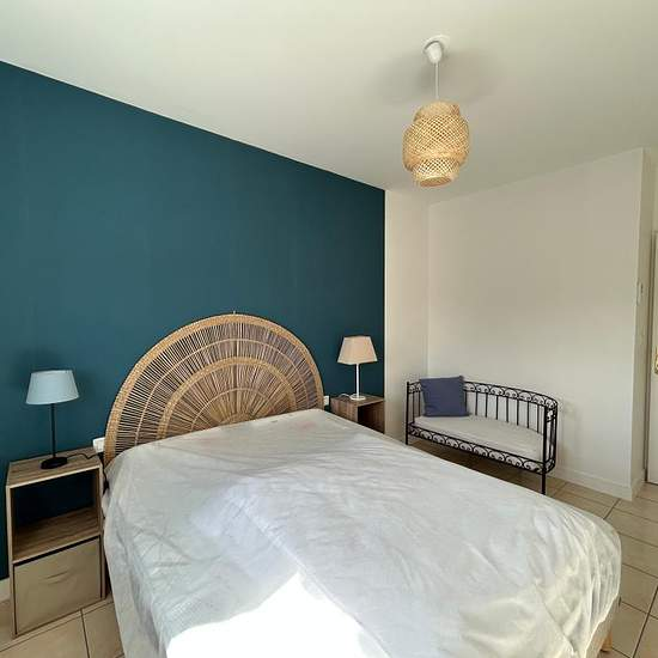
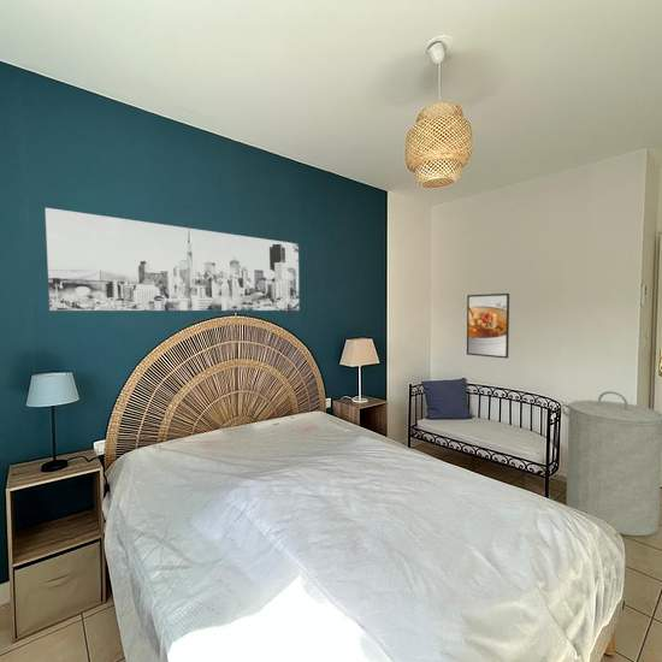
+ laundry hamper (611, 454)
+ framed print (486, 325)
+ wall art (199, 270)
